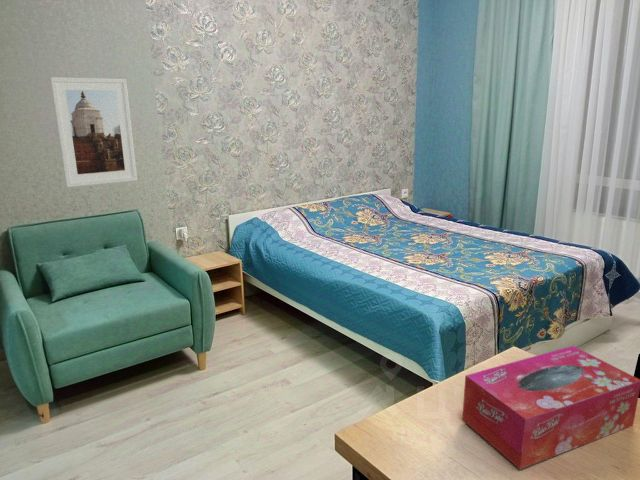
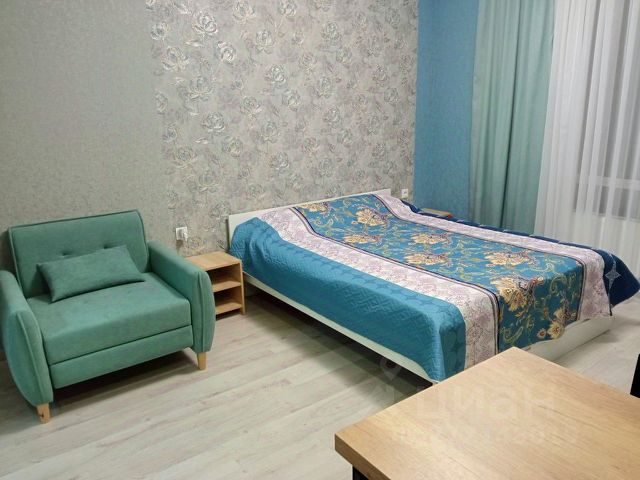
- tissue box (549, 400)
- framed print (96, 132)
